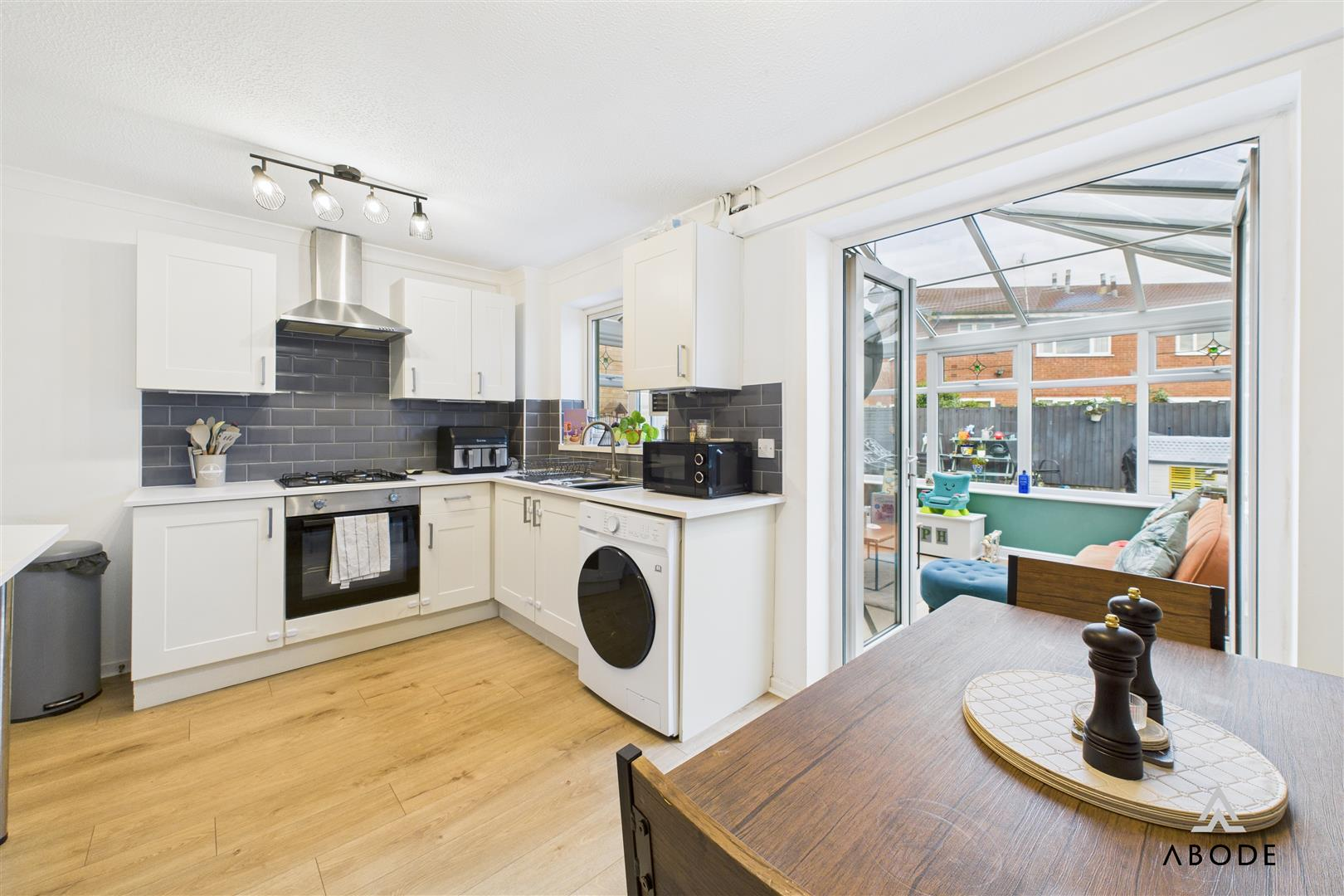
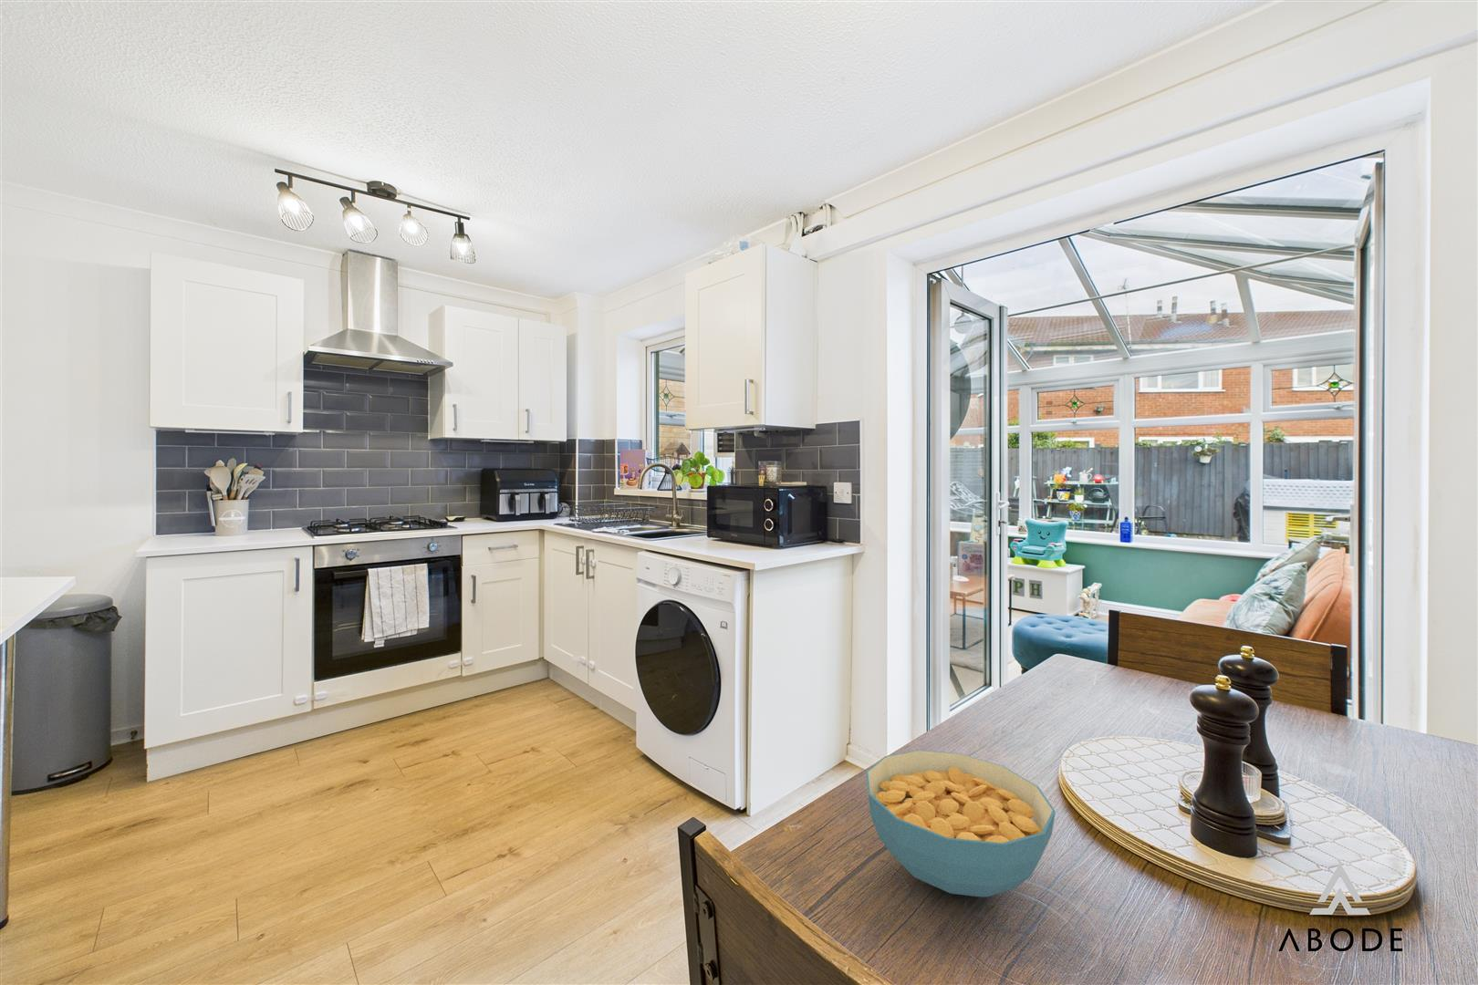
+ cereal bowl (953, 832)
